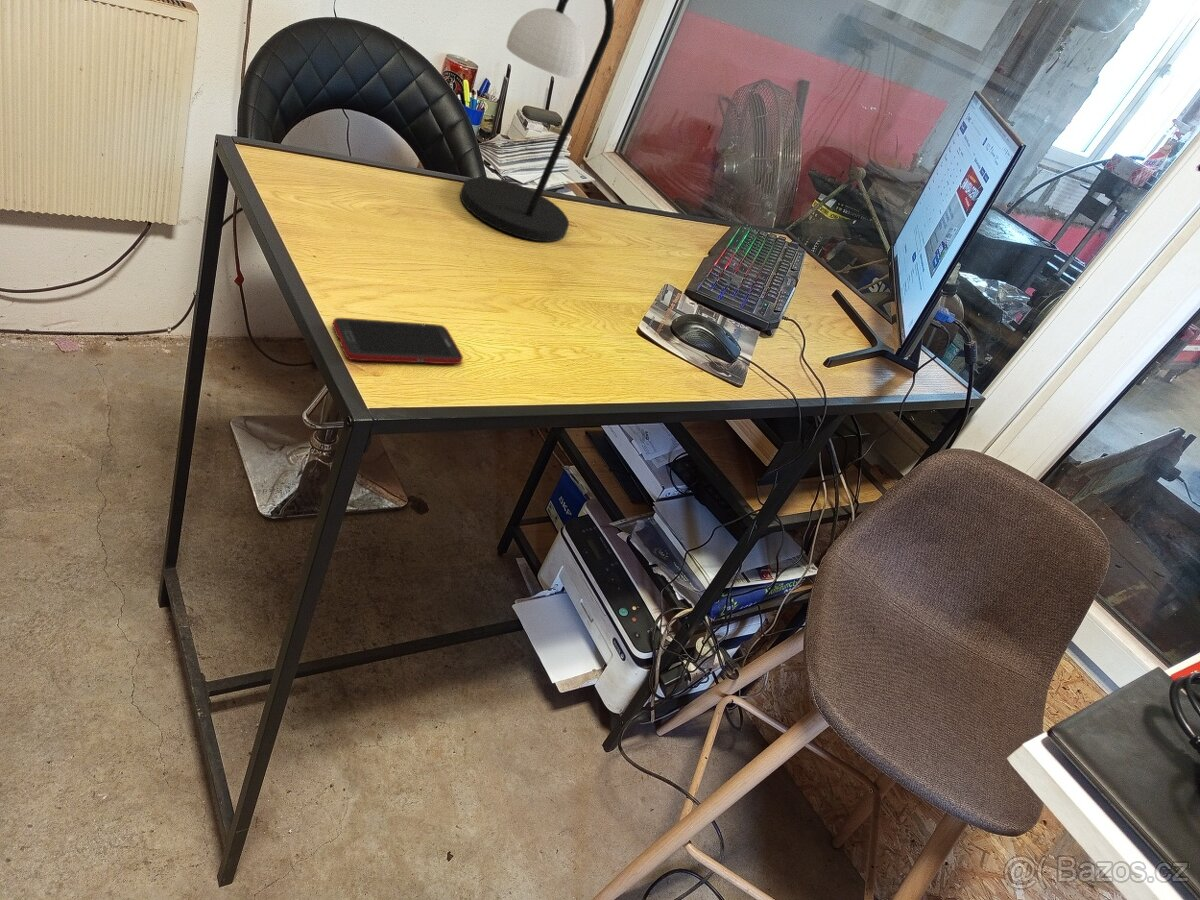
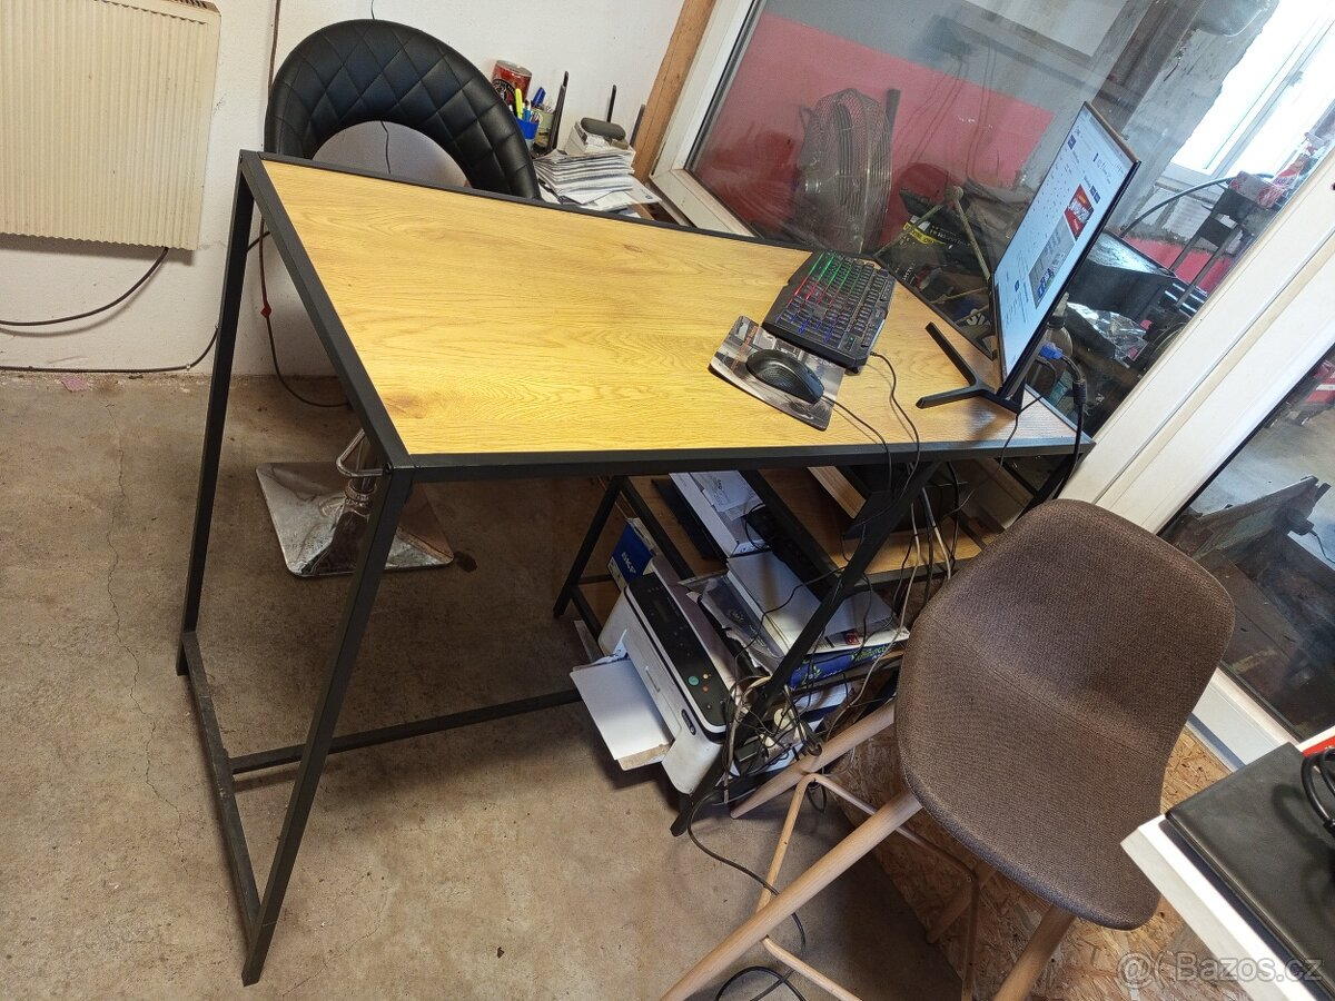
- cell phone (399, 341)
- table lamp (568, 113)
